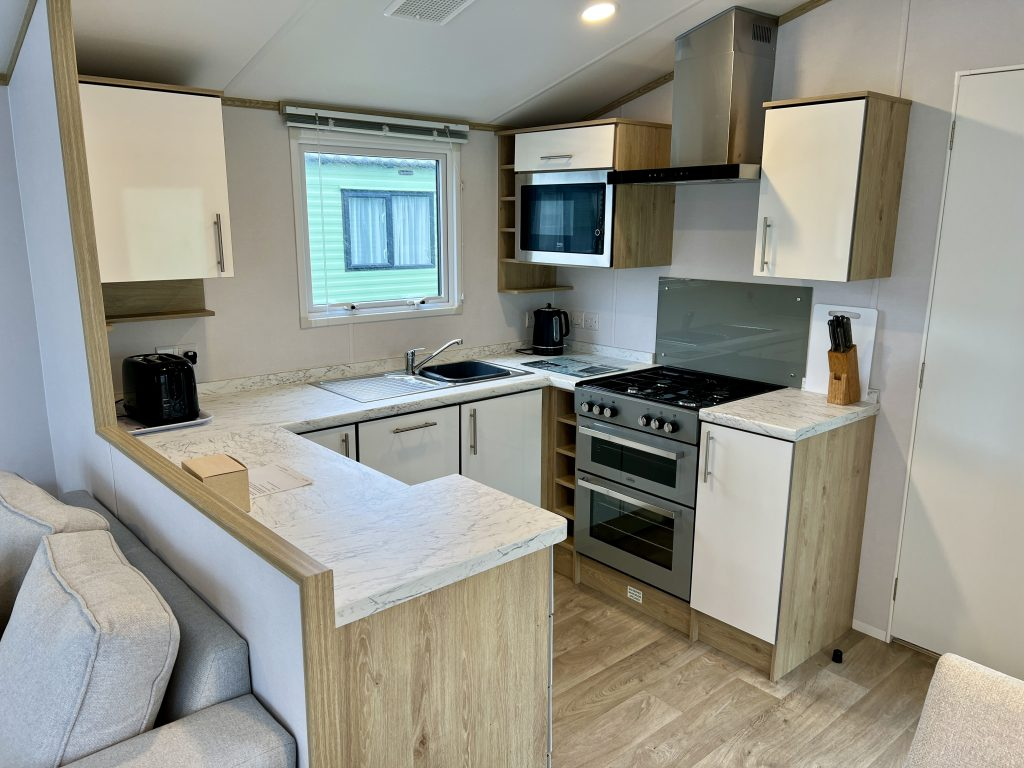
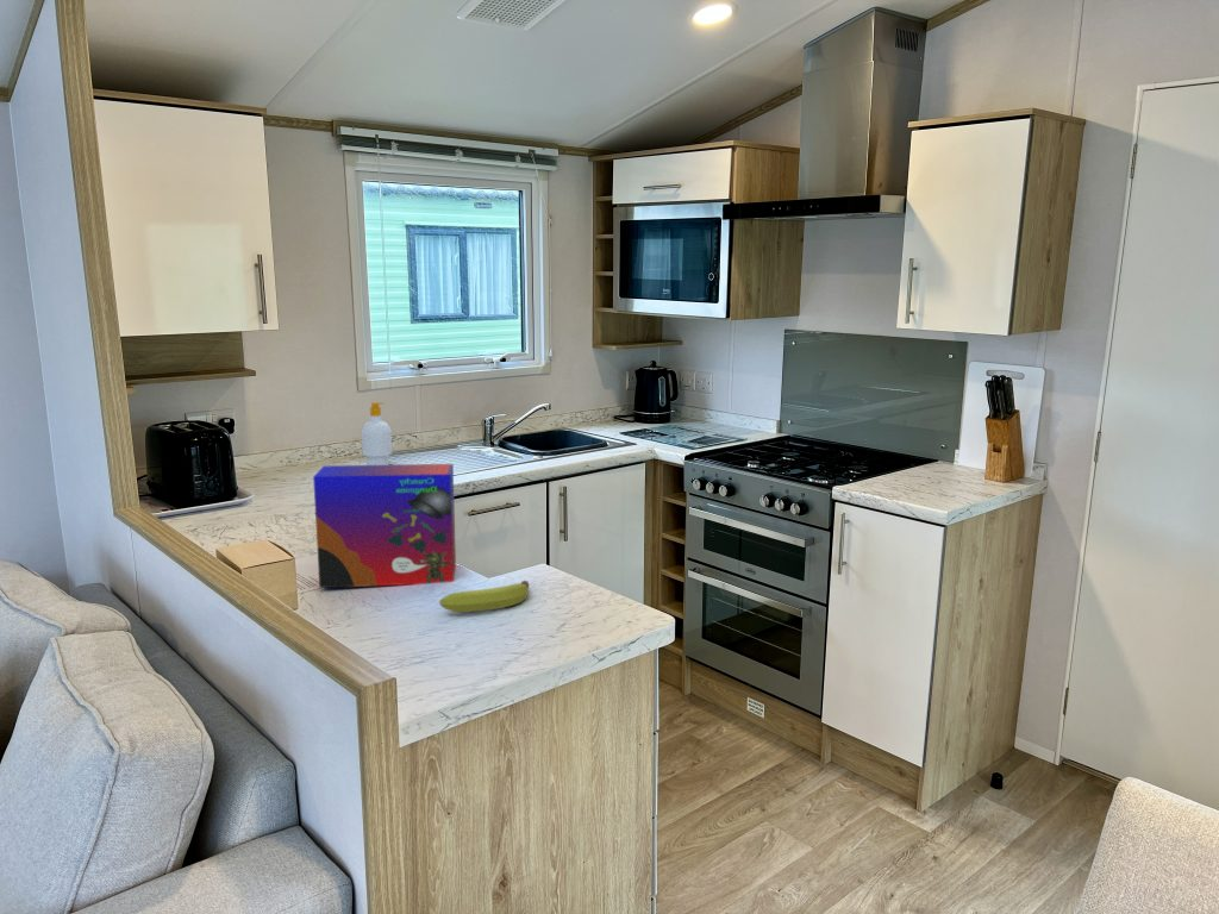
+ fruit (487, 594)
+ cereal box (387, 524)
+ soap bottle (376, 436)
